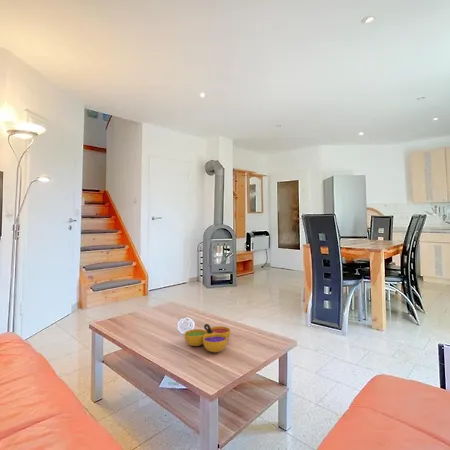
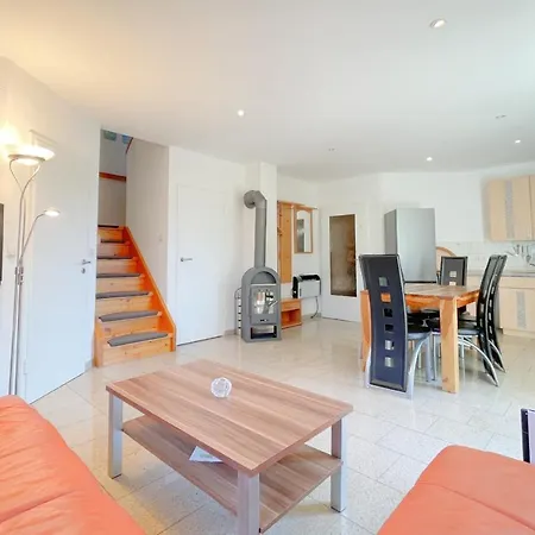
- decorative bowl (212, 334)
